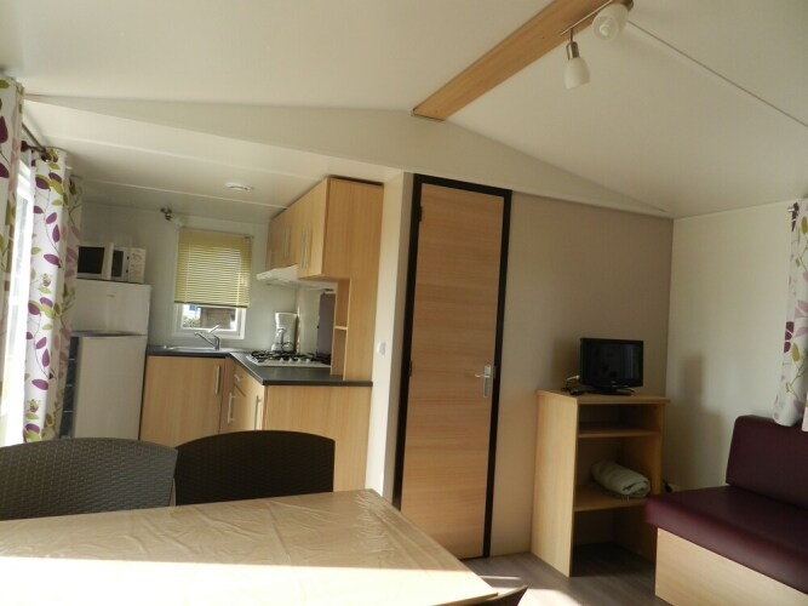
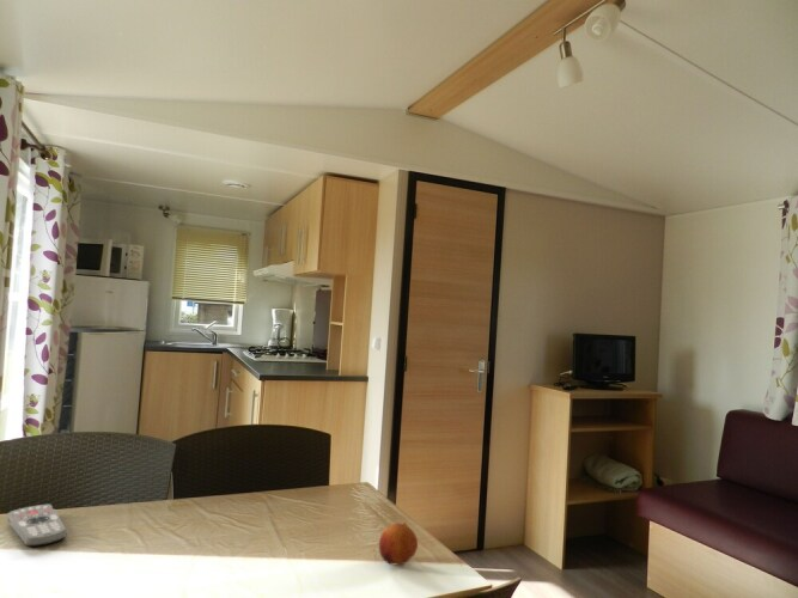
+ remote control (37, 525)
+ fruit (397, 542)
